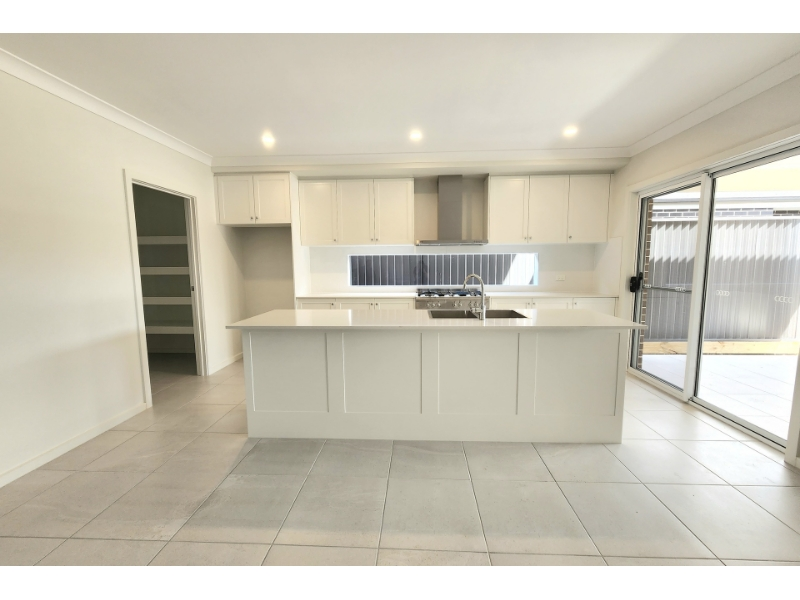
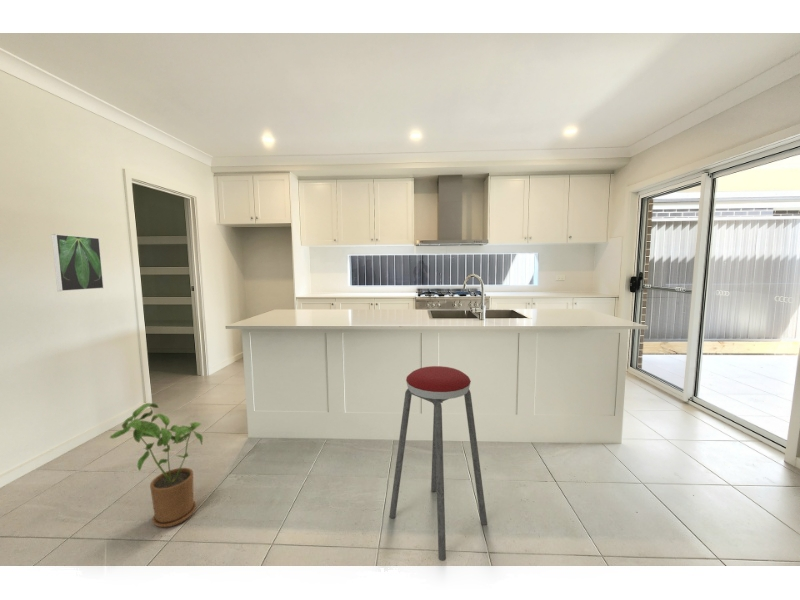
+ house plant (166, 459)
+ music stool (437, 447)
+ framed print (79, 263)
